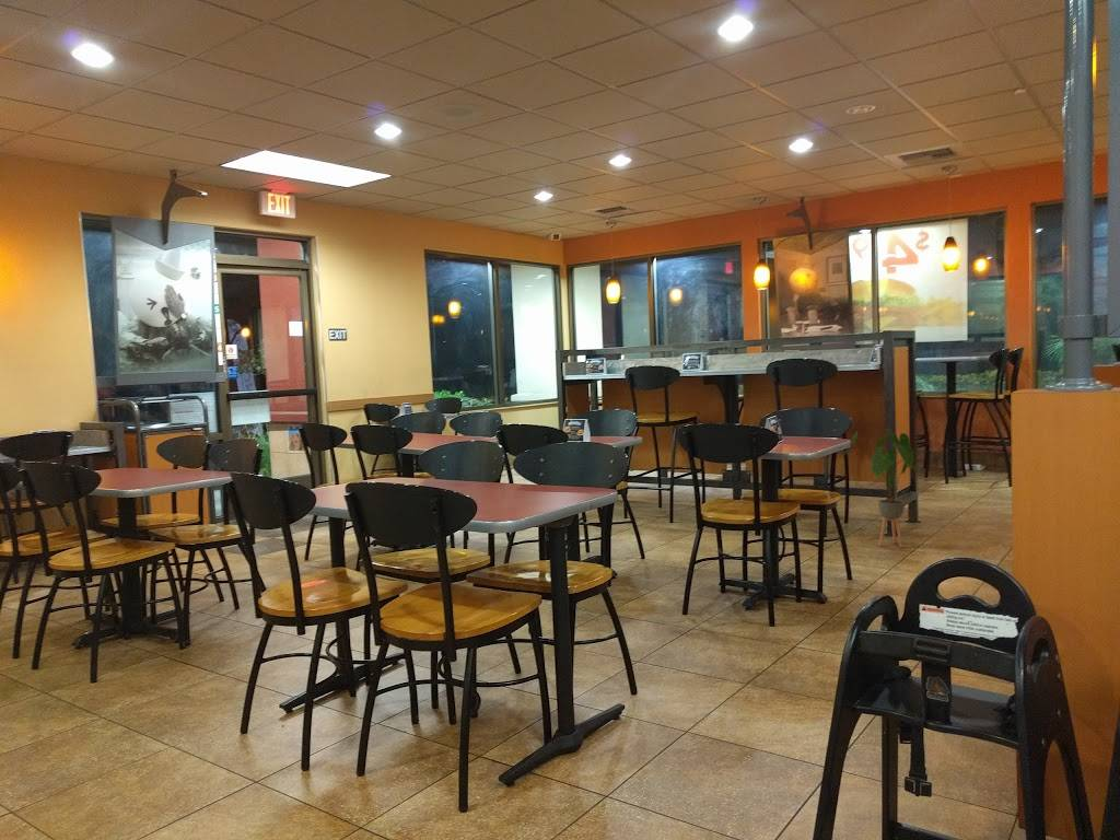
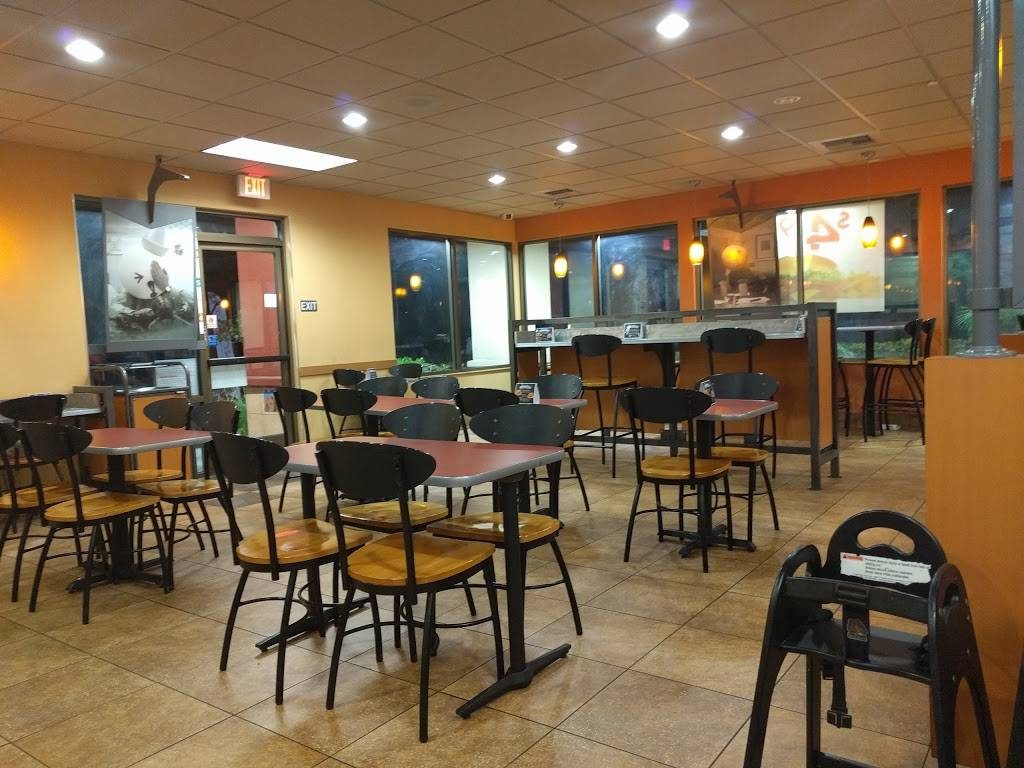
- house plant (889, 488)
